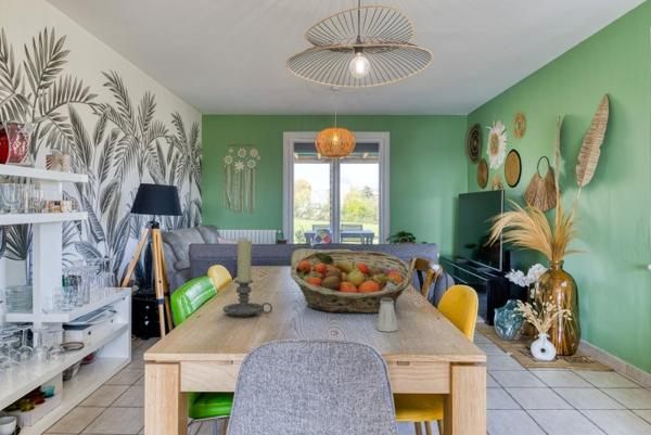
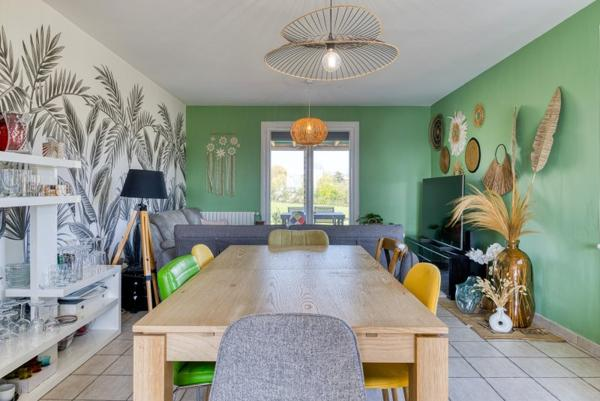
- candle holder (247, 276)
- fruit basket (350, 279)
- saltshaker (386, 314)
